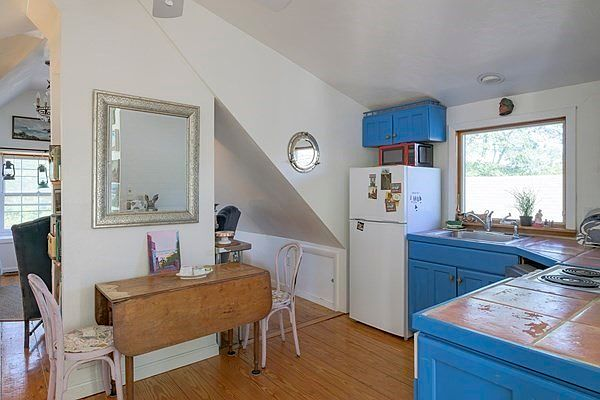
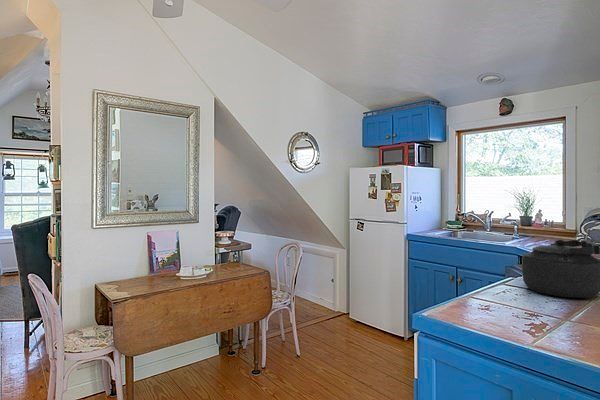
+ kettle (561, 265)
